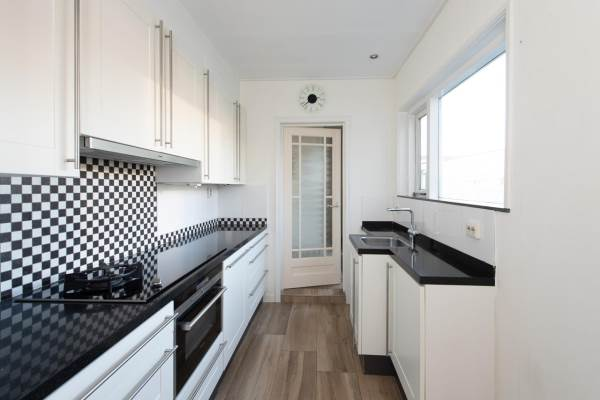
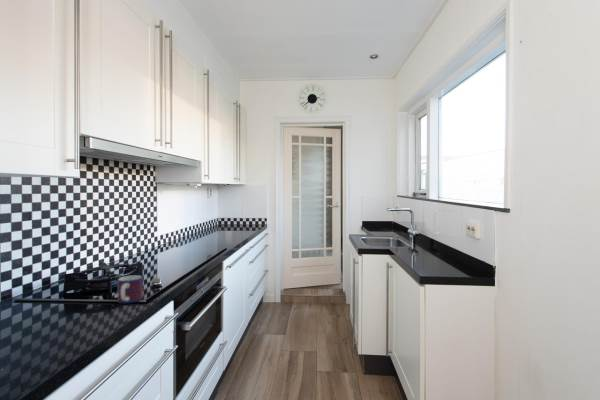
+ mug (128, 290)
